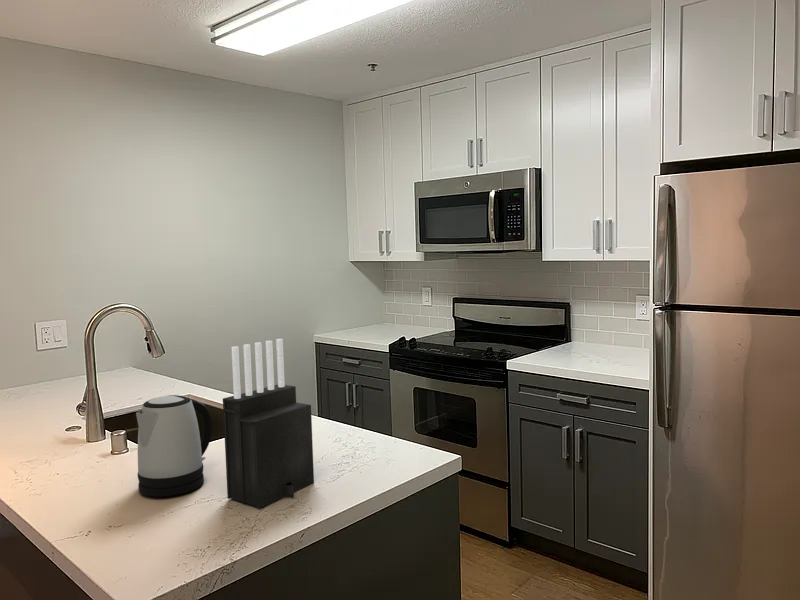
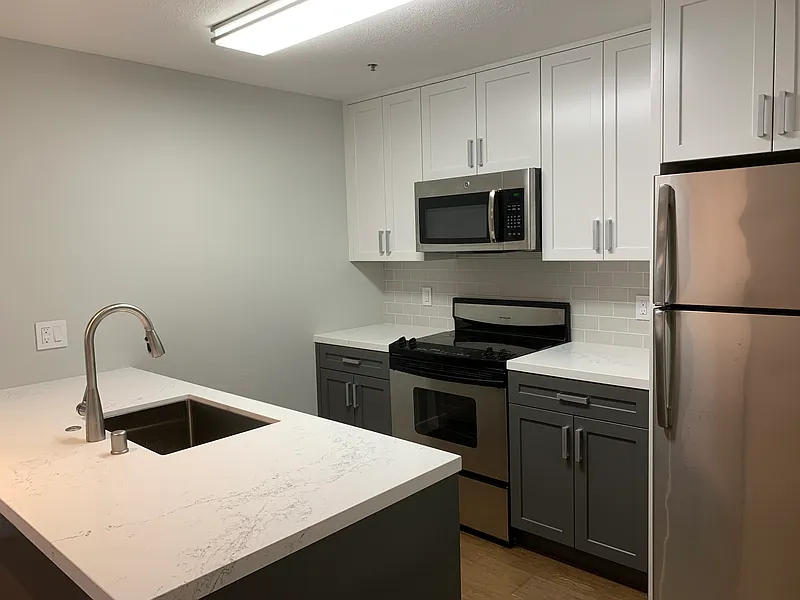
- kettle (177, 439)
- knife block (272, 418)
